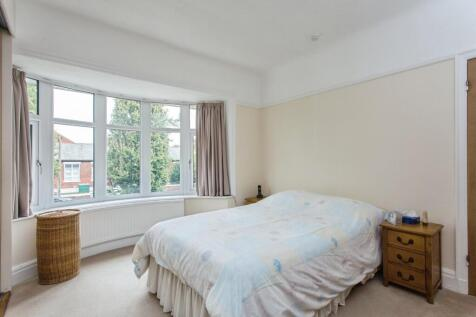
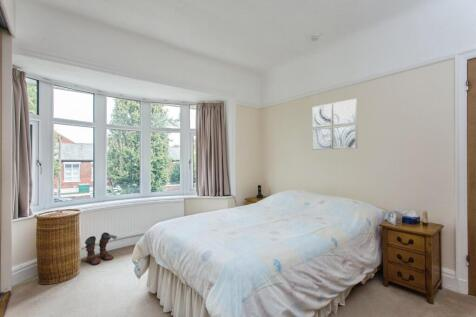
+ boots (102, 246)
+ wall art (333, 125)
